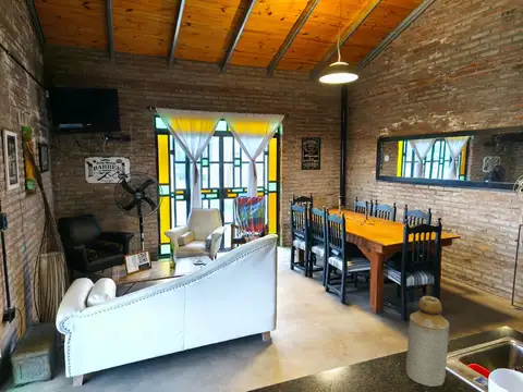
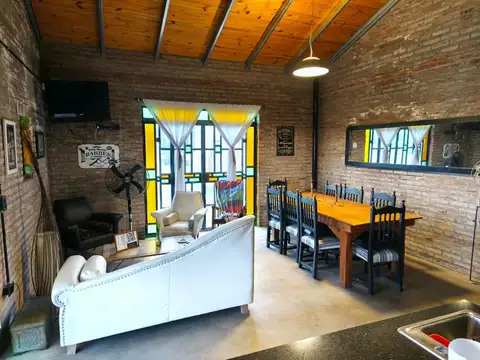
- bottle (427, 336)
